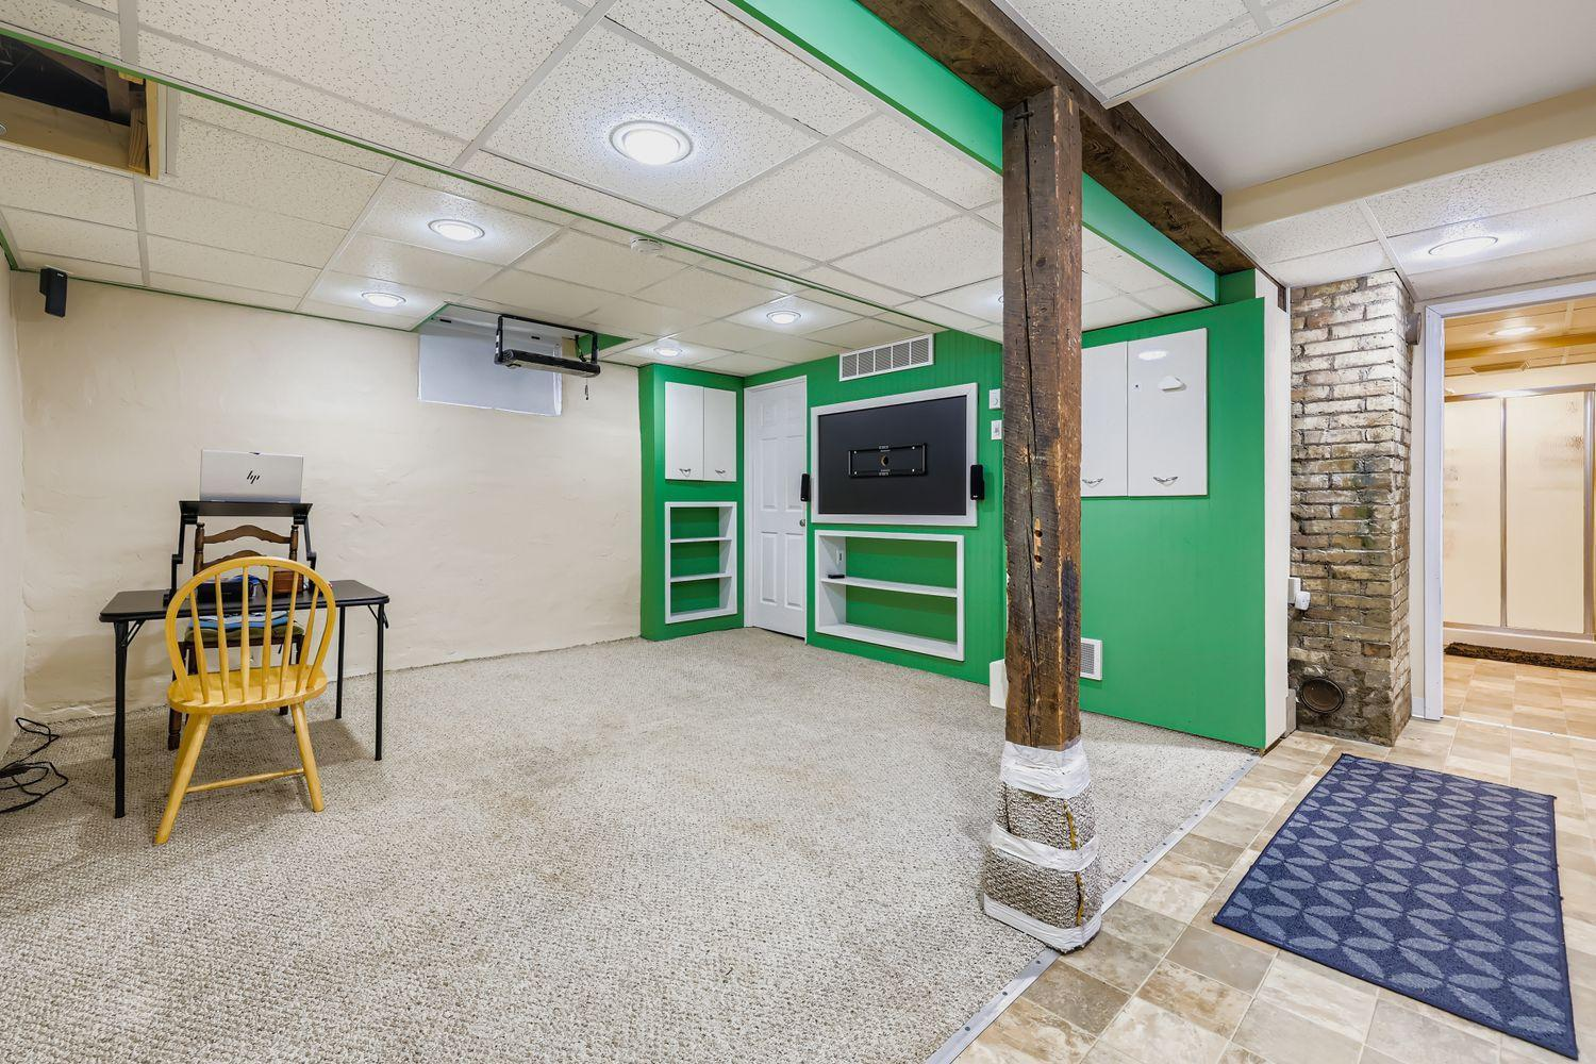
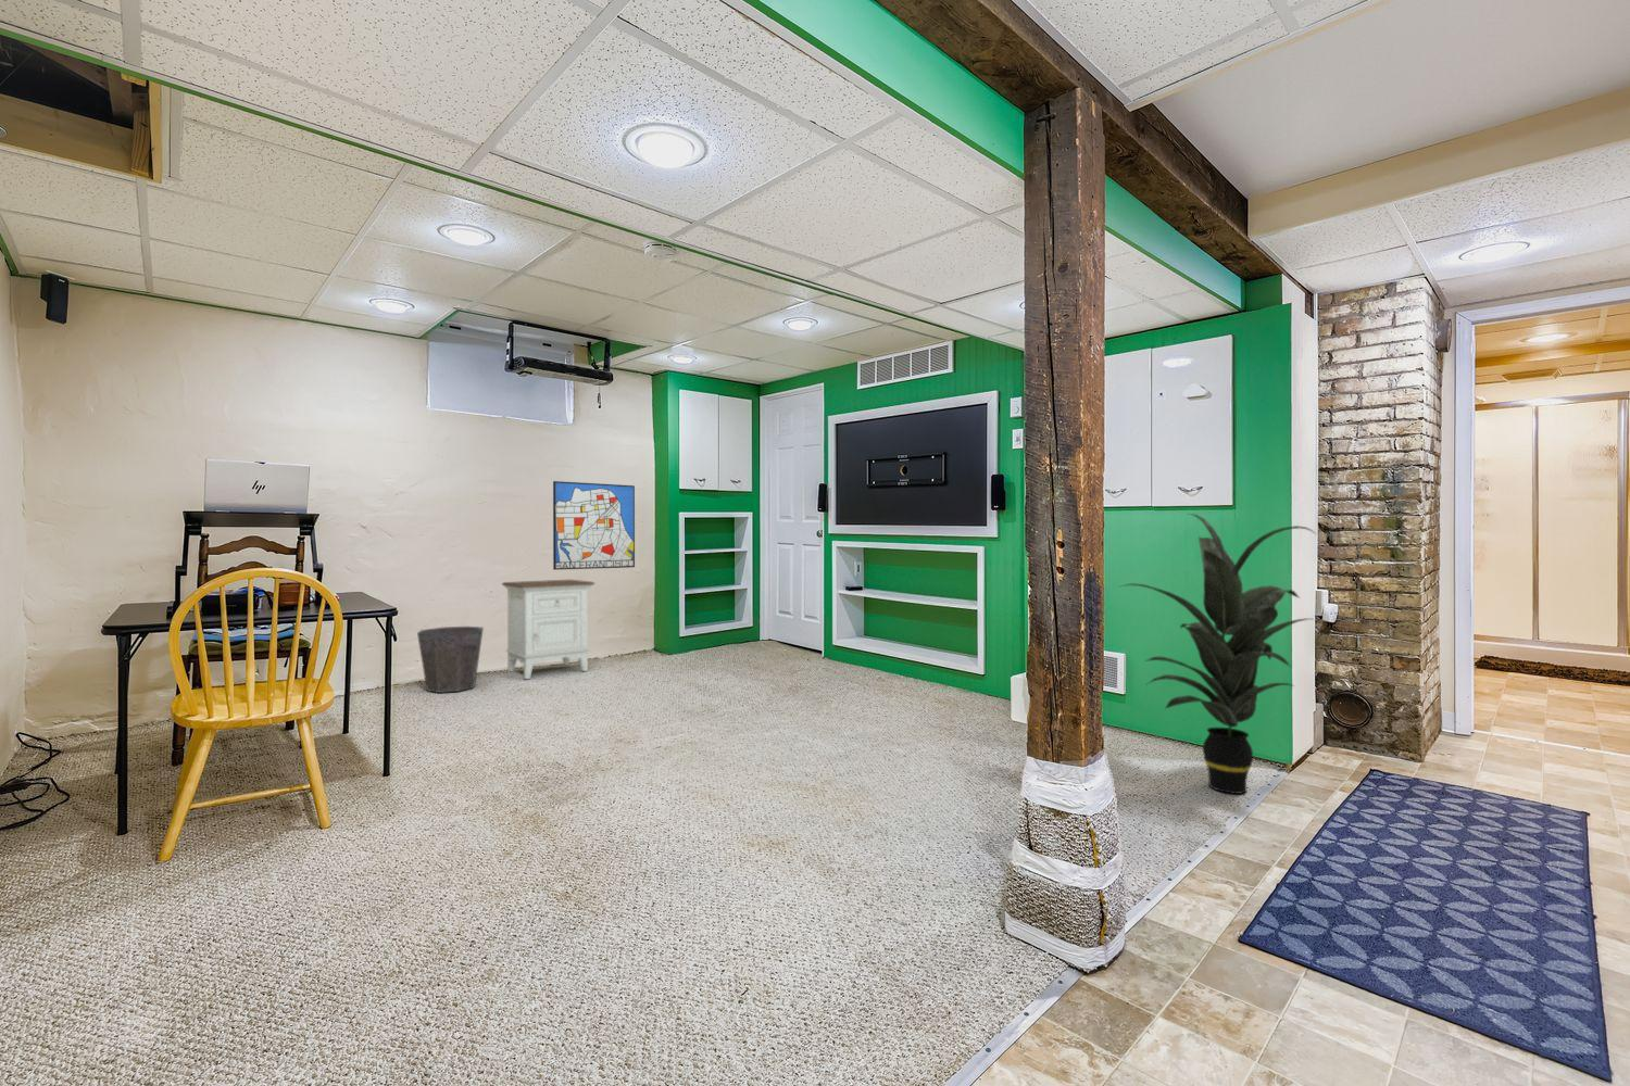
+ wall art (595, 526)
+ waste bin (451, 658)
+ nightstand (548, 627)
+ indoor plant (1219, 648)
